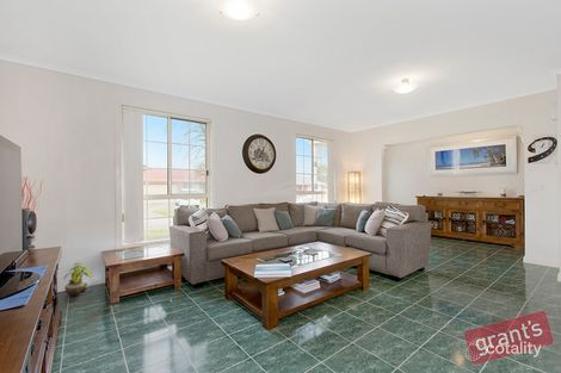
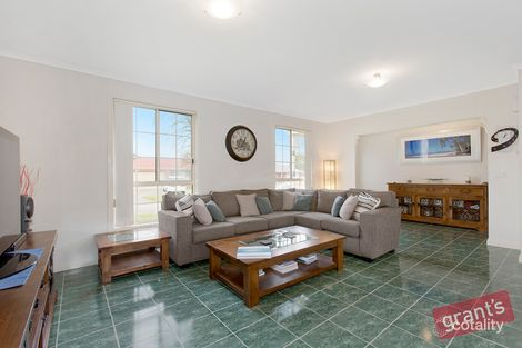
- potted plant (78, 278)
